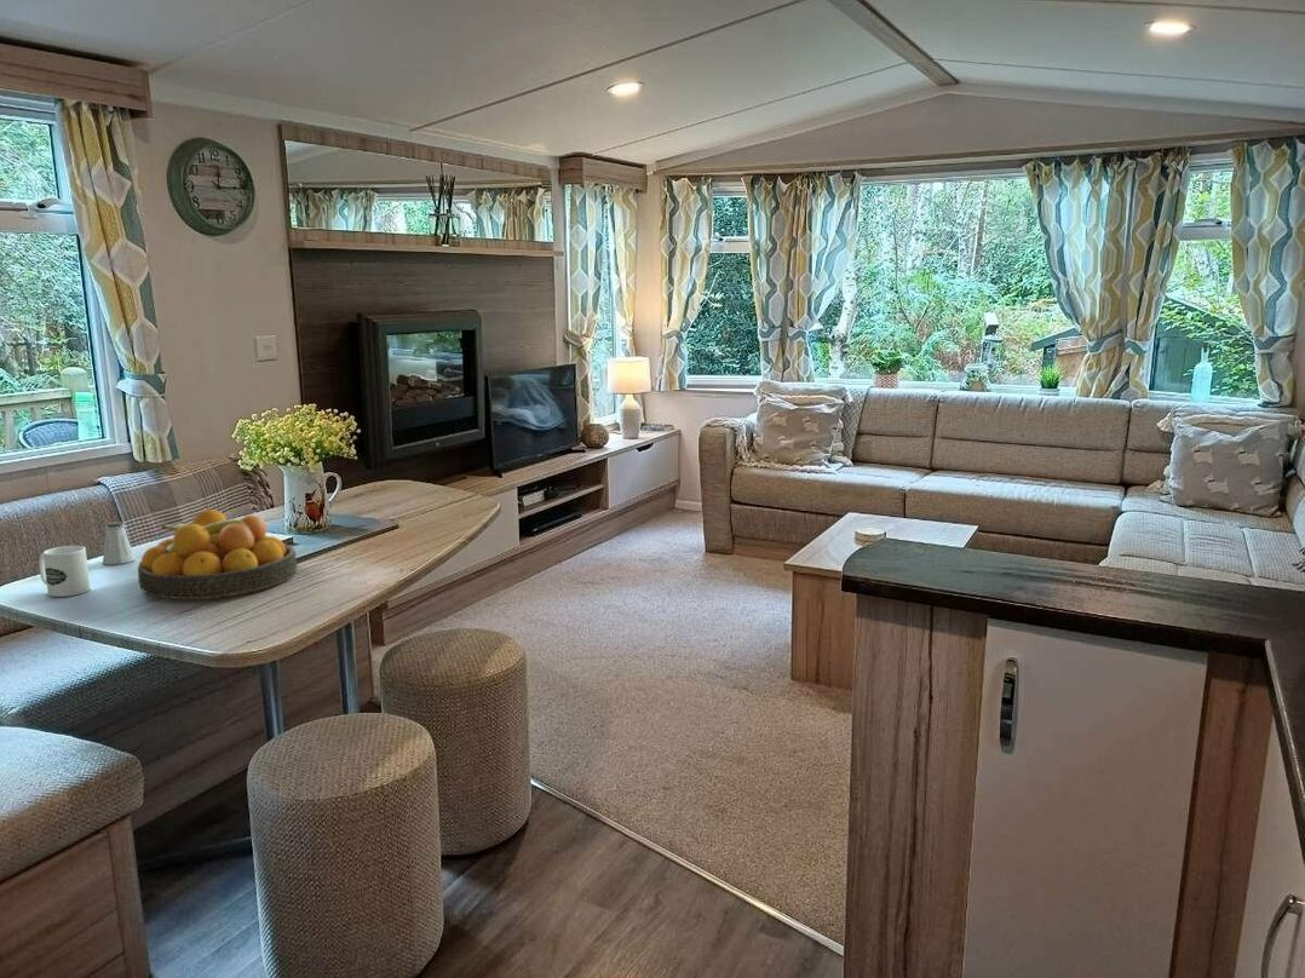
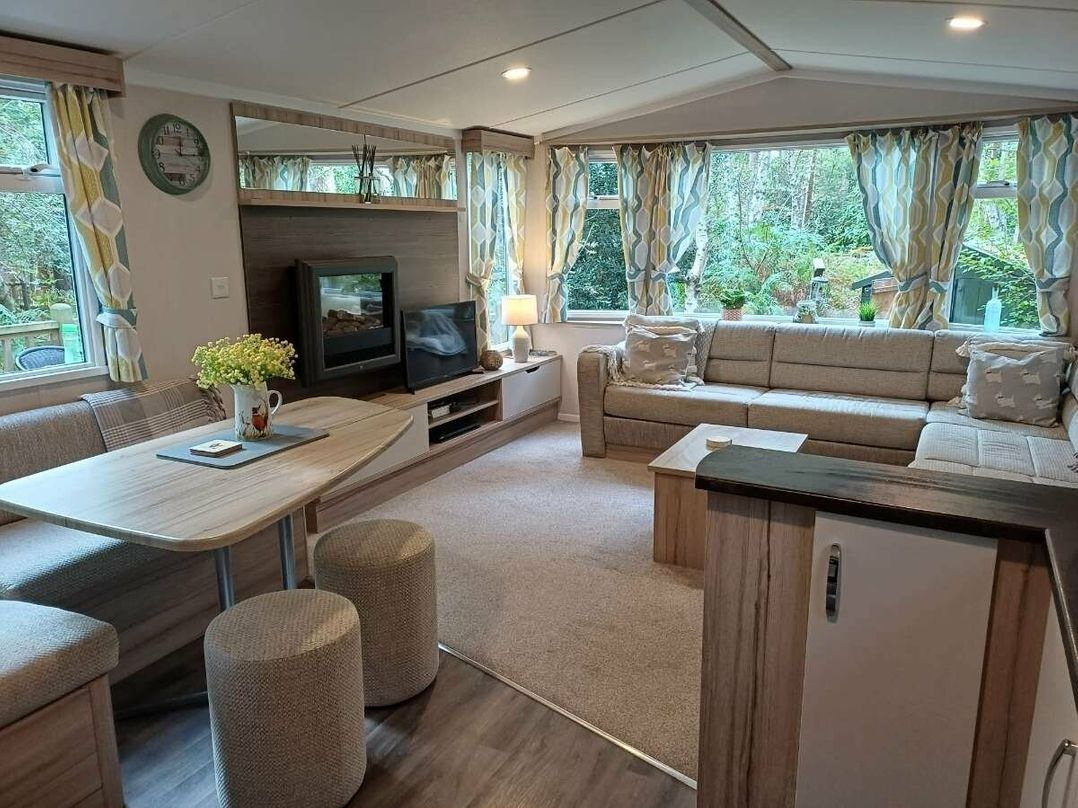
- mug (61, 569)
- fruit bowl (218, 547)
- saltshaker (116, 541)
